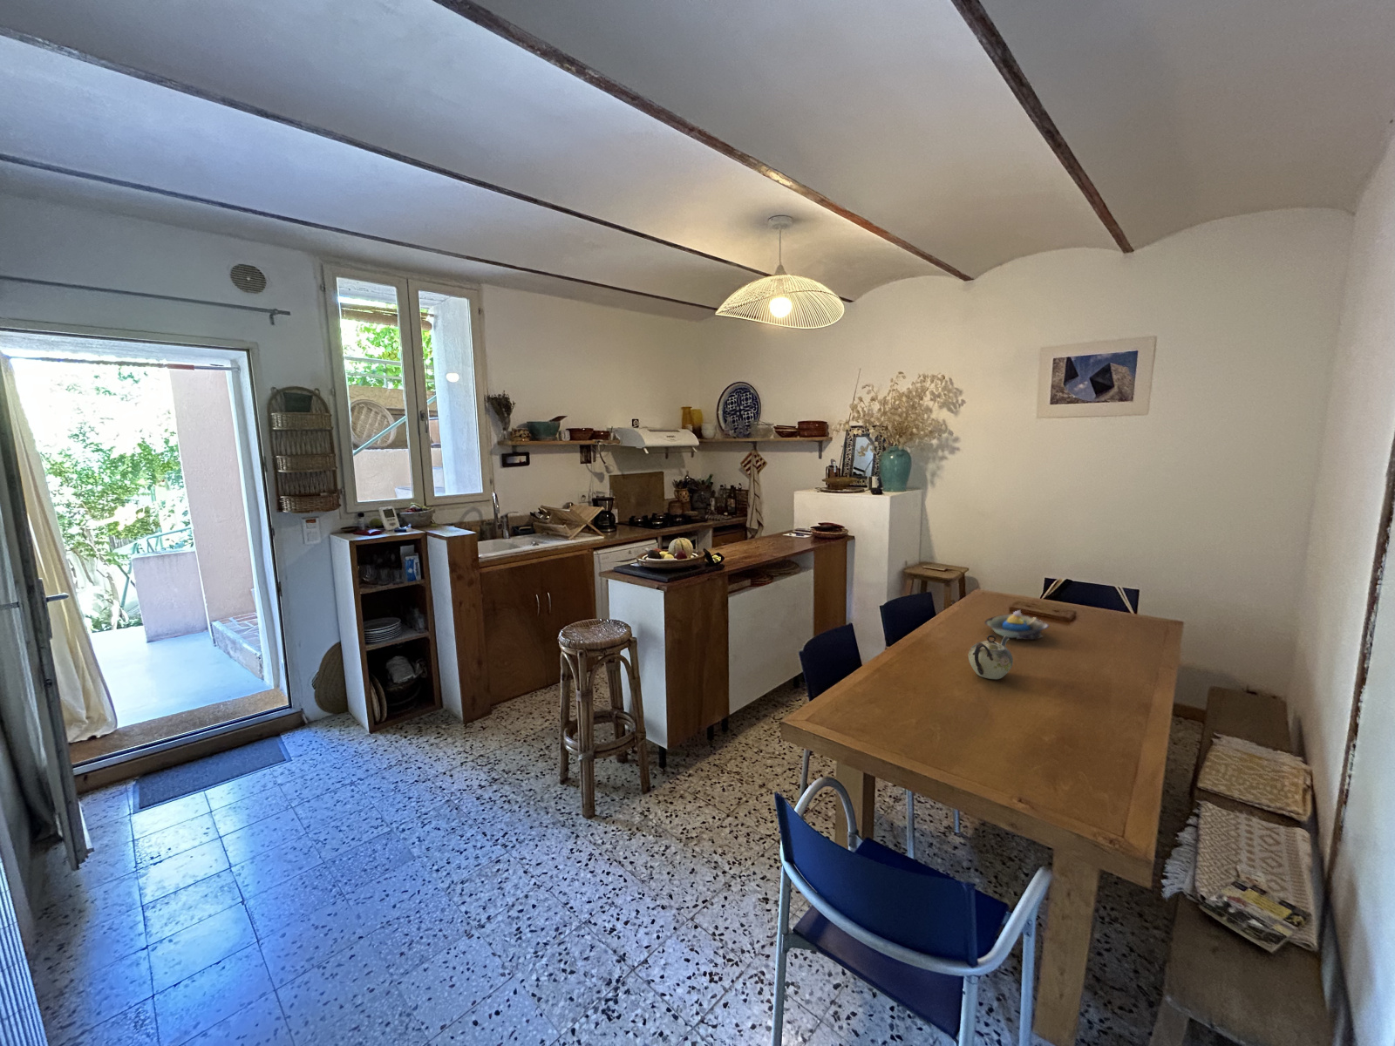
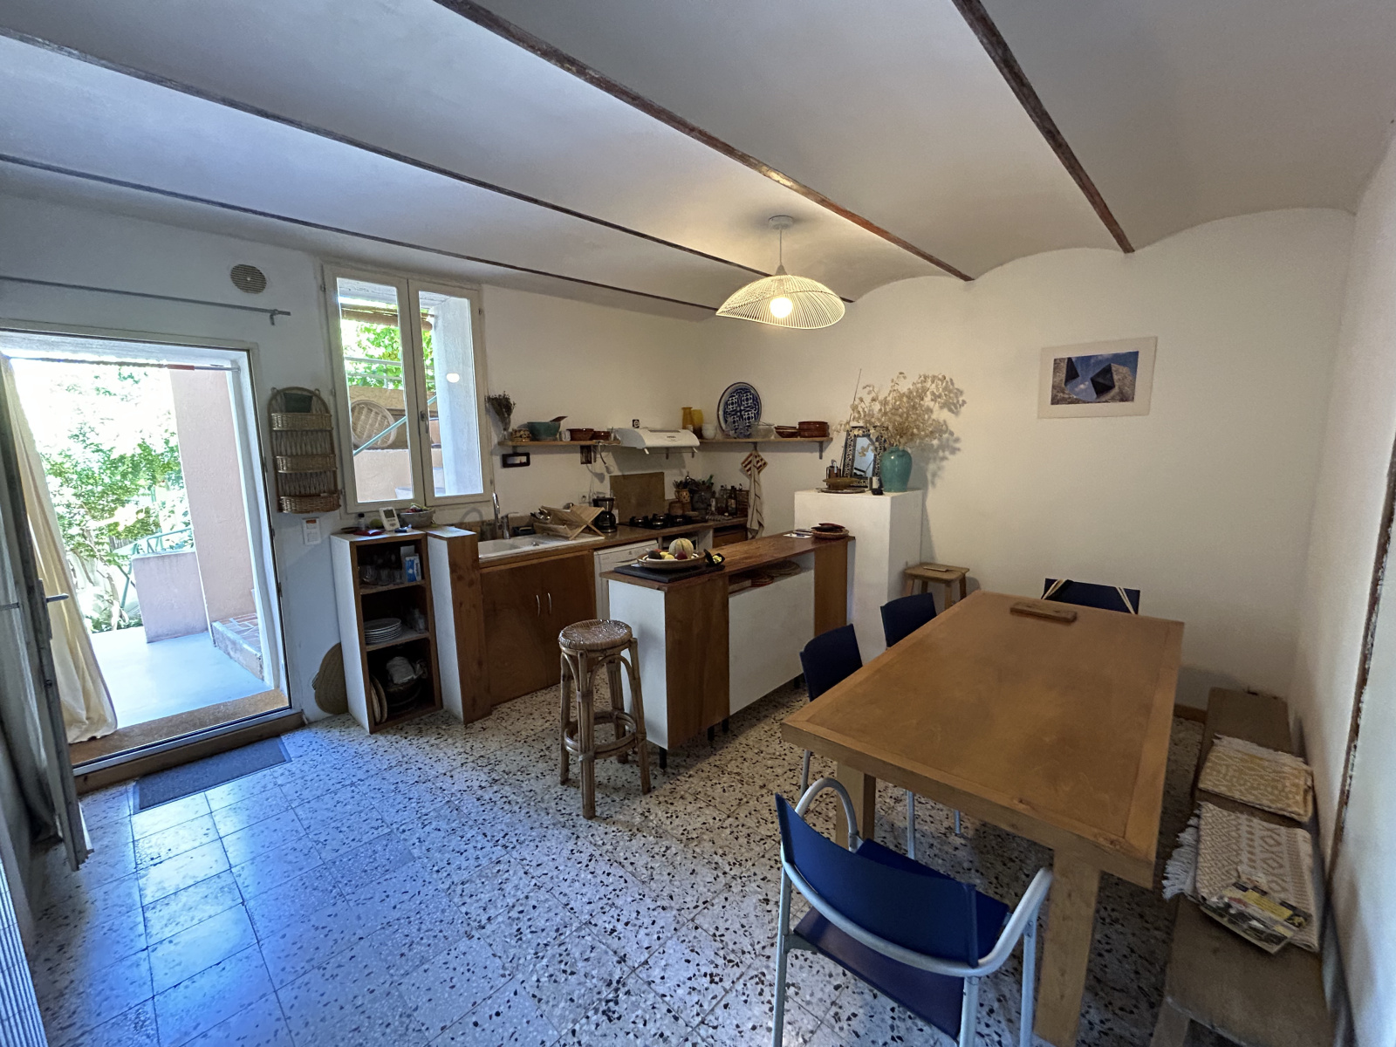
- decorative bowl (1018, 620)
- teapot (991, 654)
